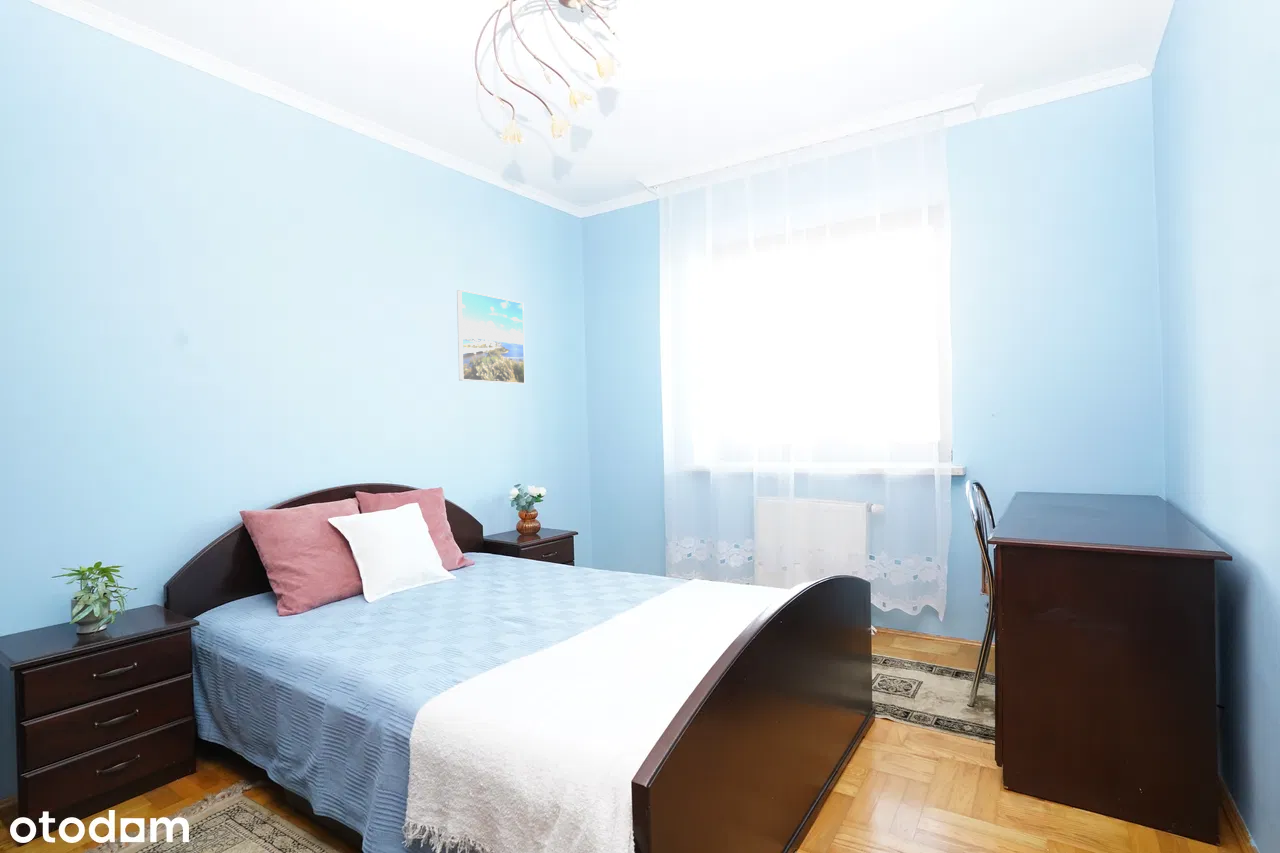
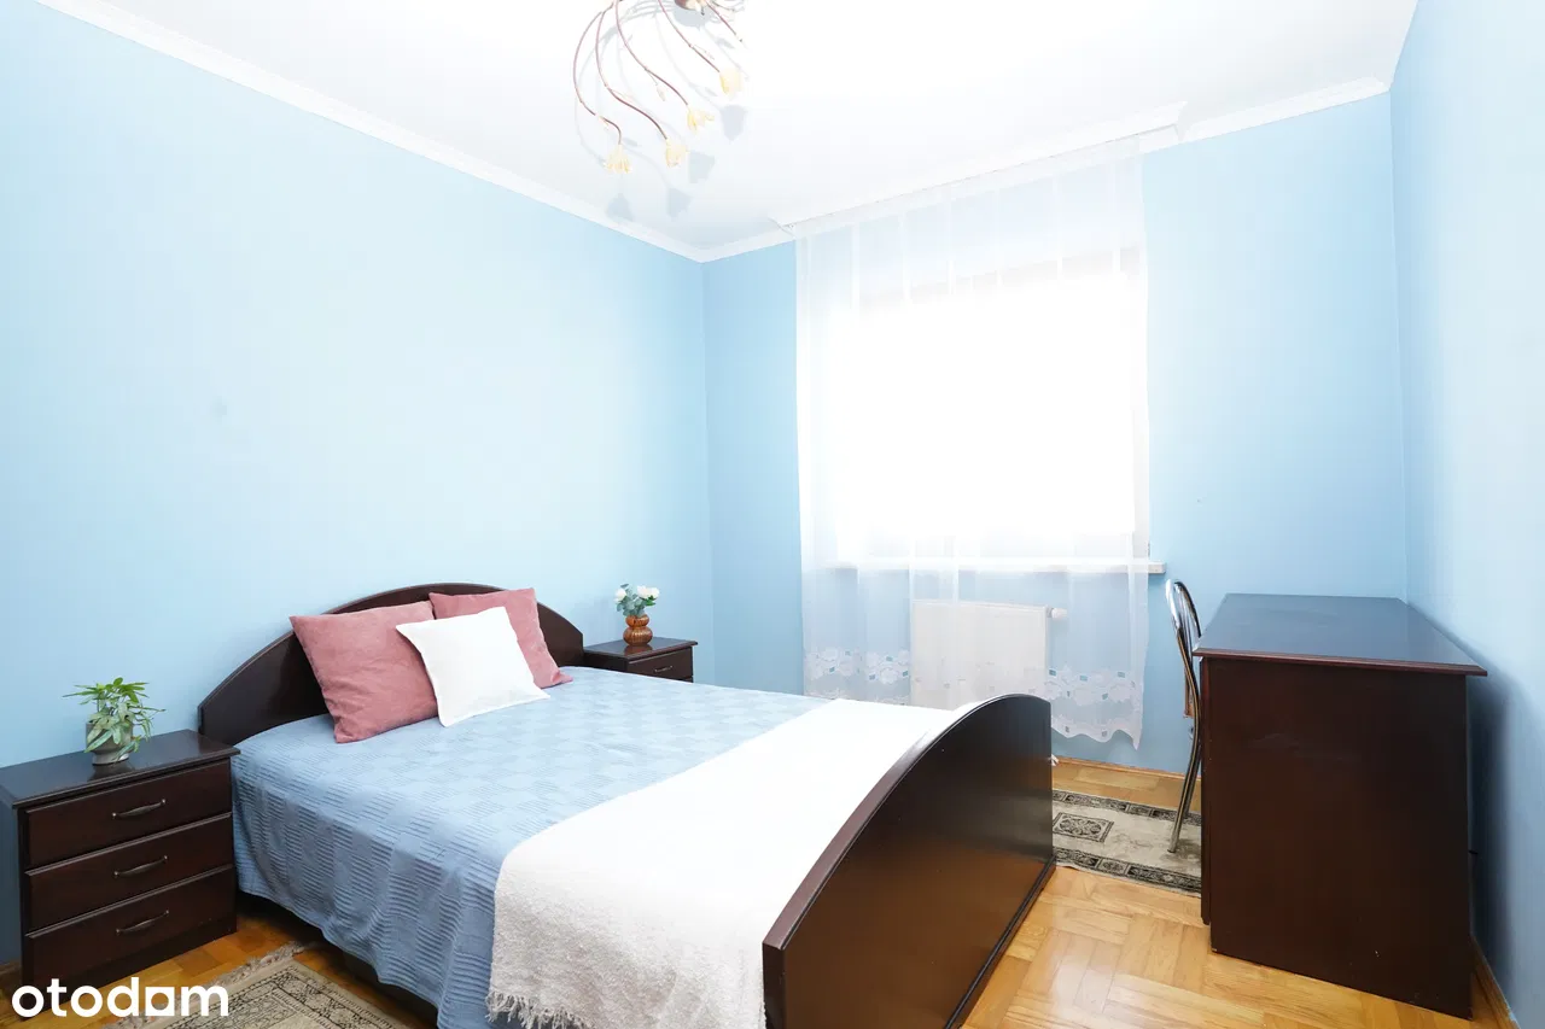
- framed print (492, 339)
